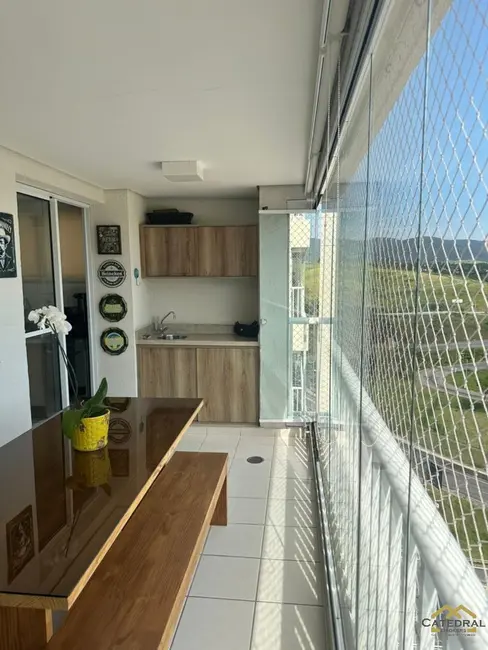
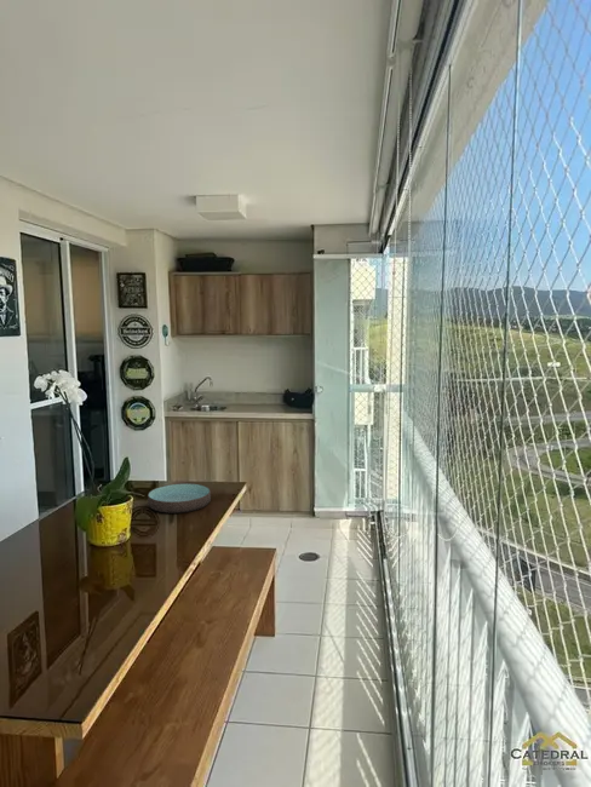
+ bowl (179, 498)
